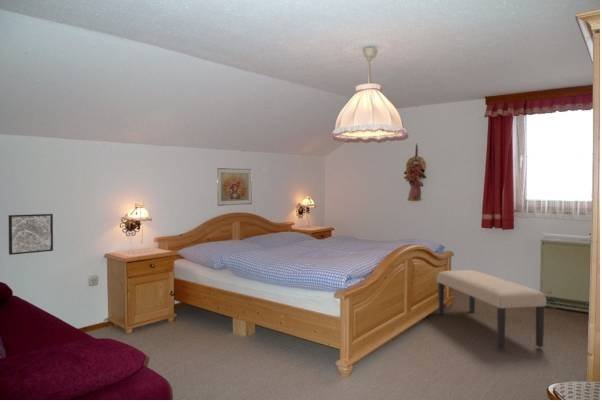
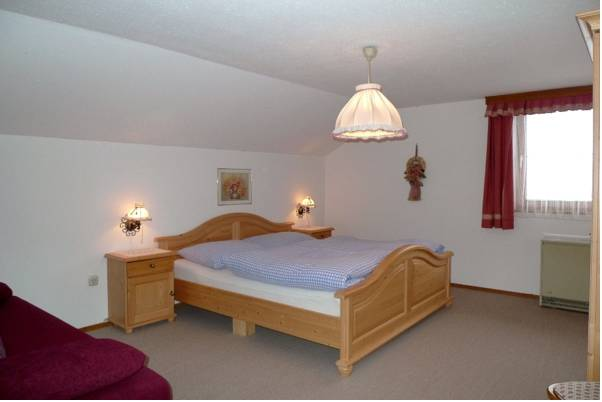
- wall art (31, 233)
- bench (484, 301)
